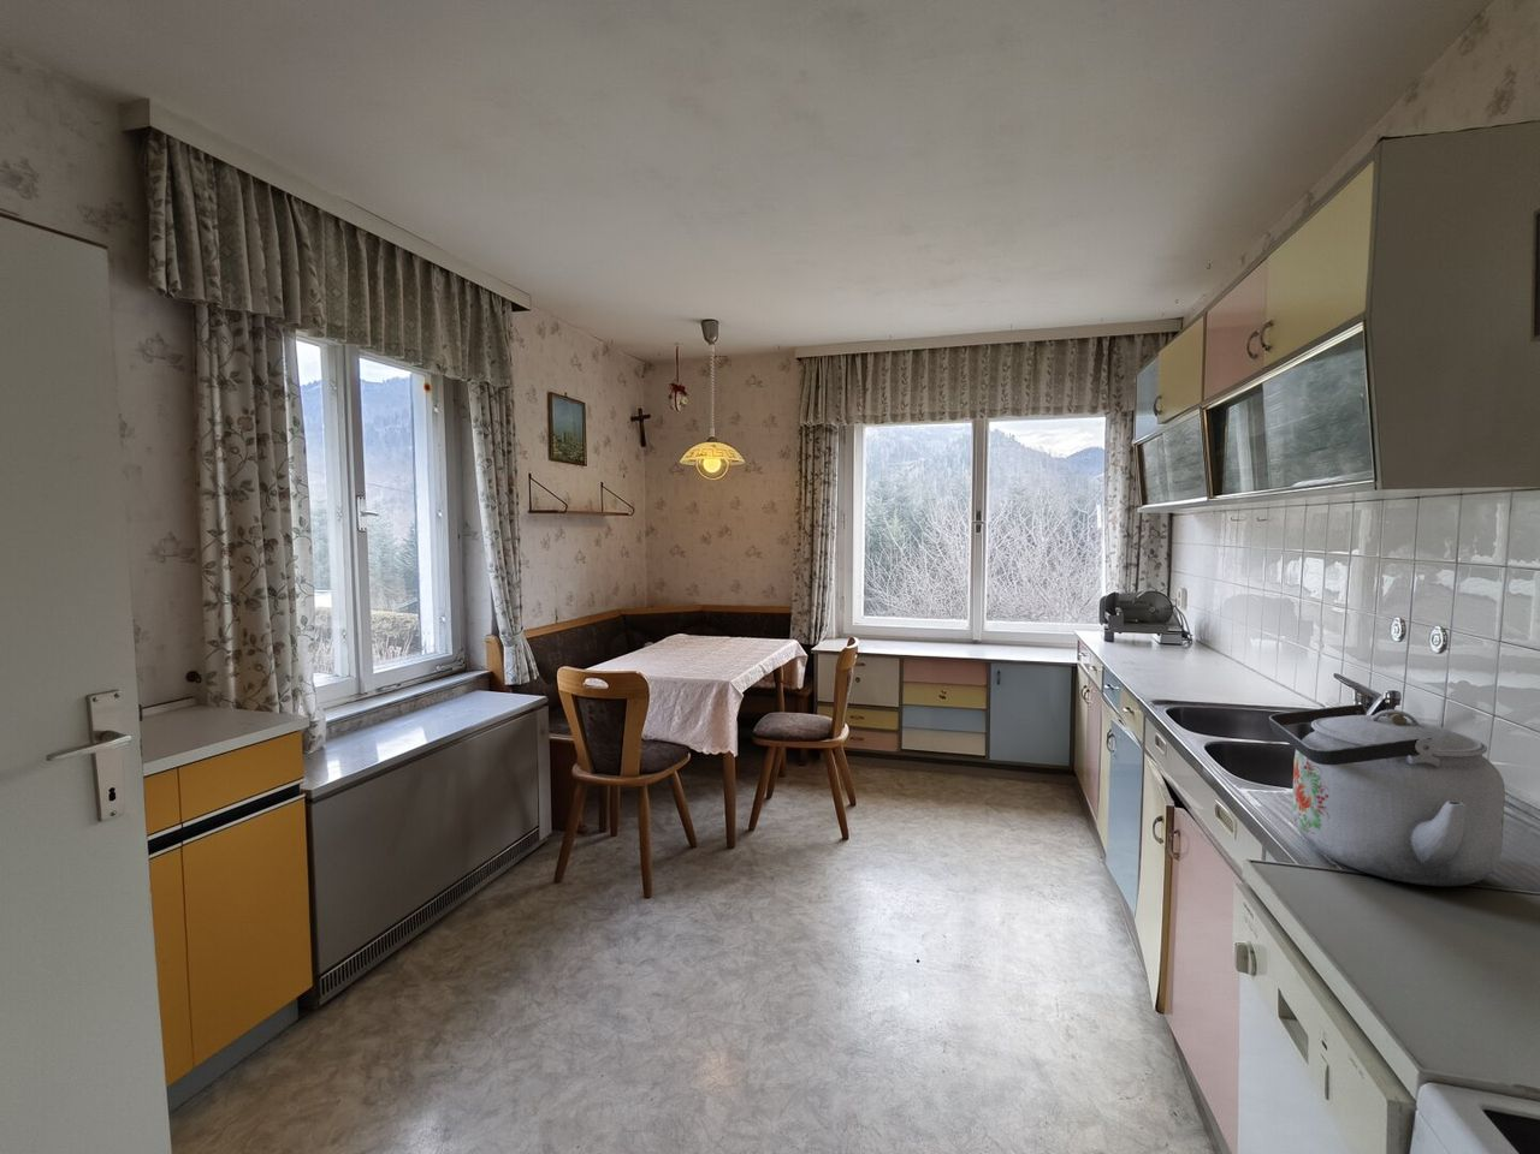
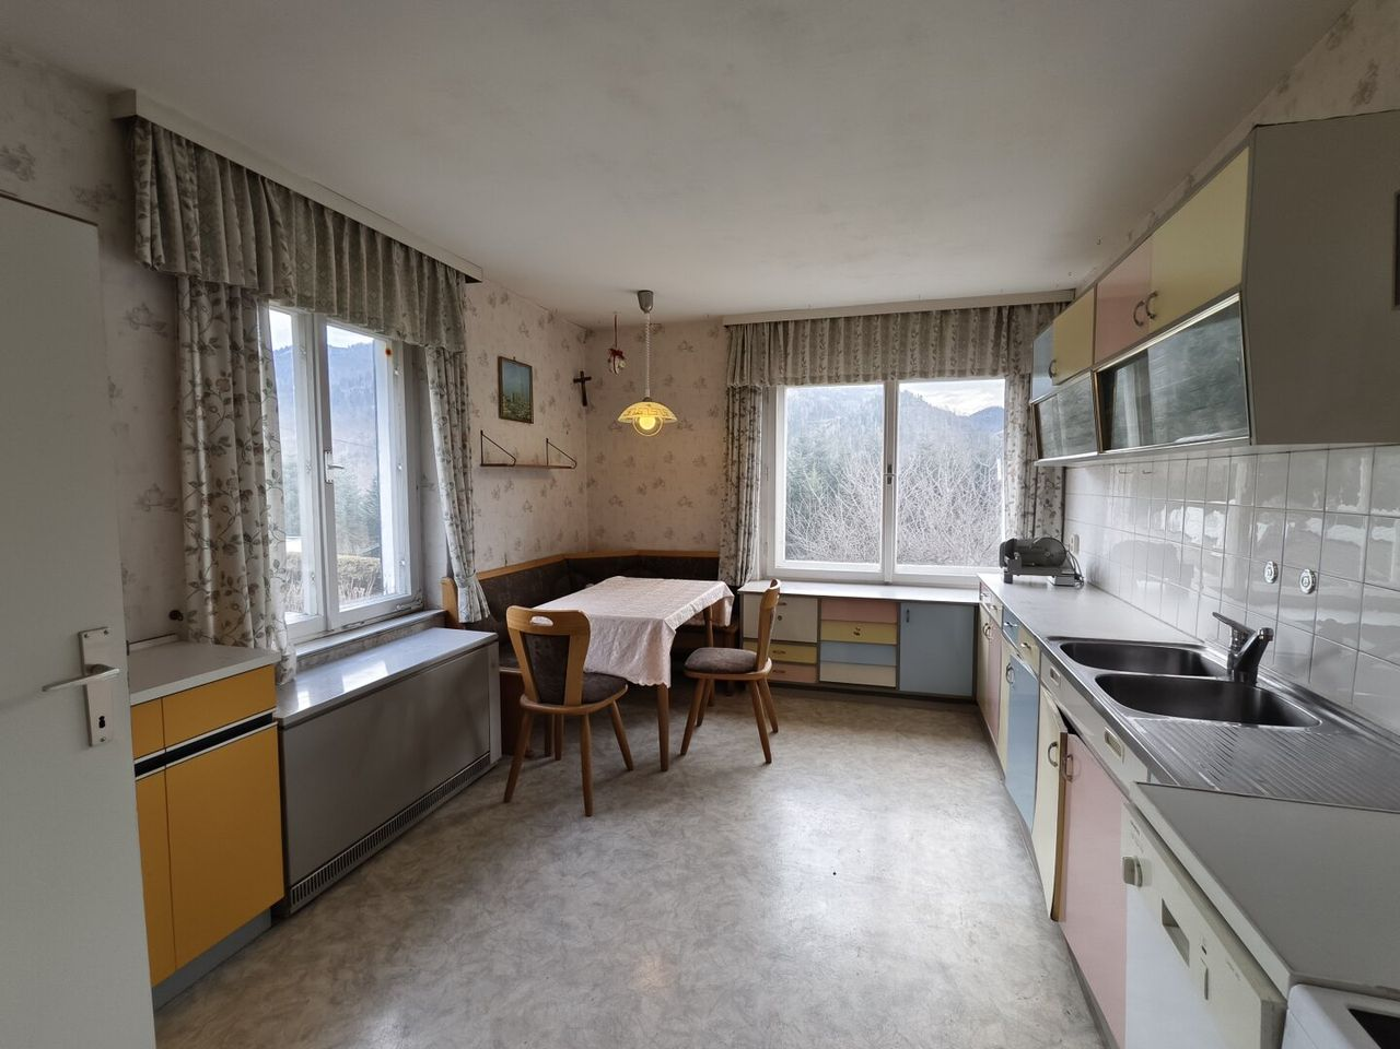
- kettle (1392, 792)
